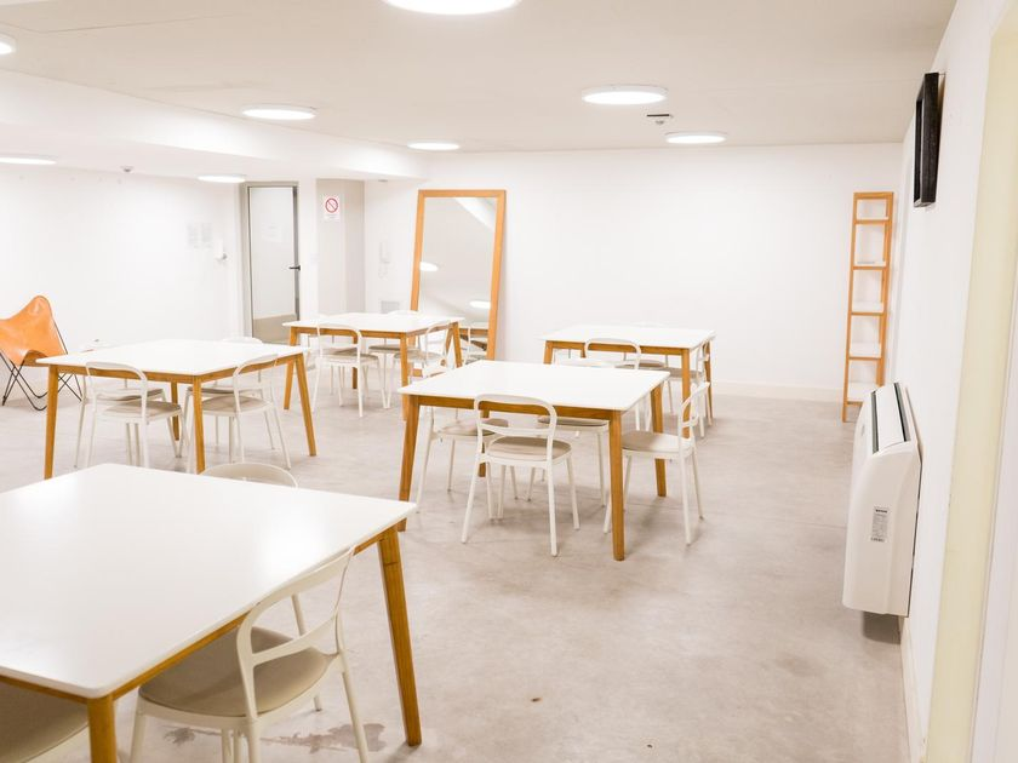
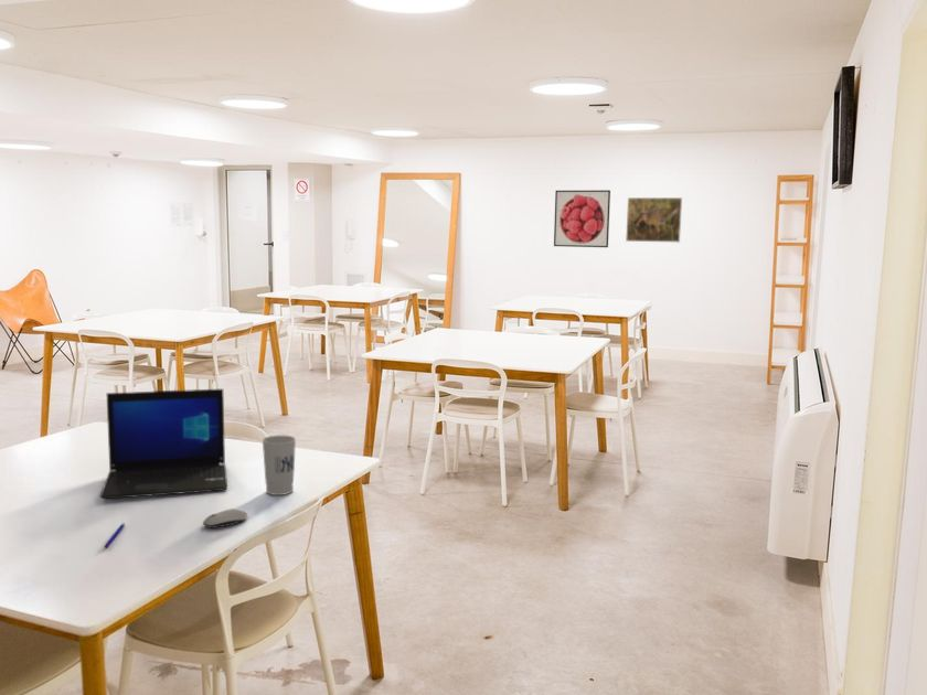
+ computer mouse (225, 516)
+ pen (115, 535)
+ laptop (166, 440)
+ cup (279, 464)
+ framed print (582, 218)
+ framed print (653, 220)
